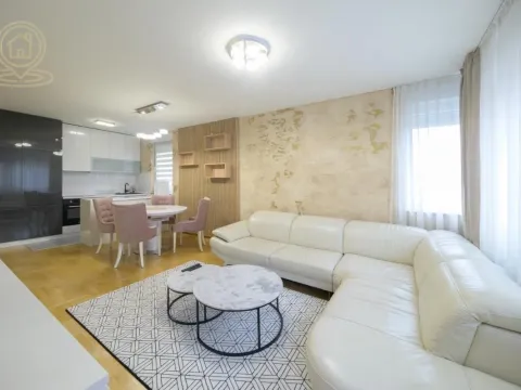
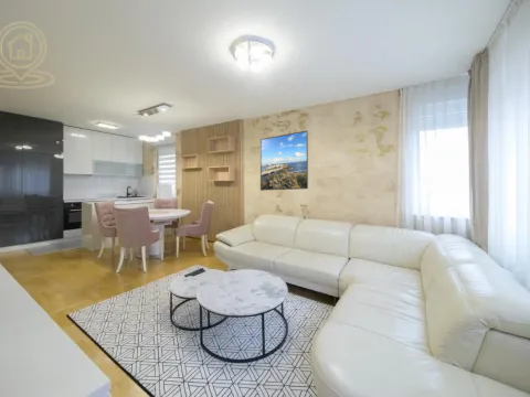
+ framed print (283, 162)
